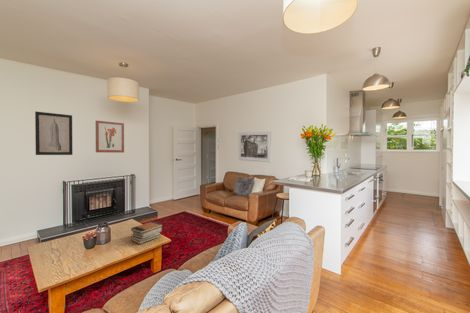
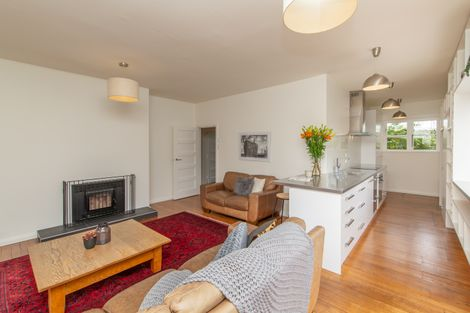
- wall art (54, 134)
- wall art (110, 137)
- book stack (147, 232)
